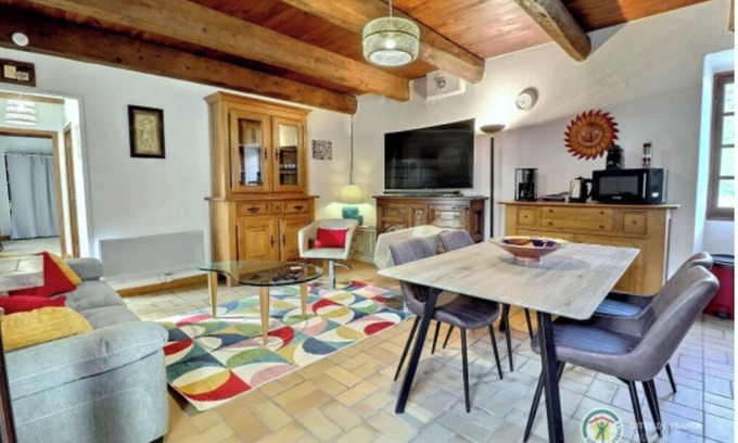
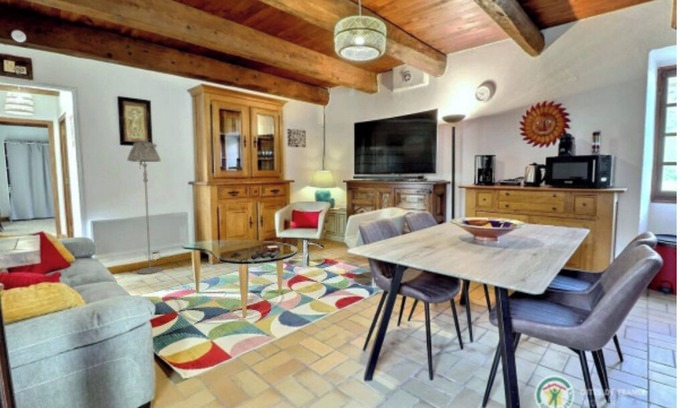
+ floor lamp (146, 207)
